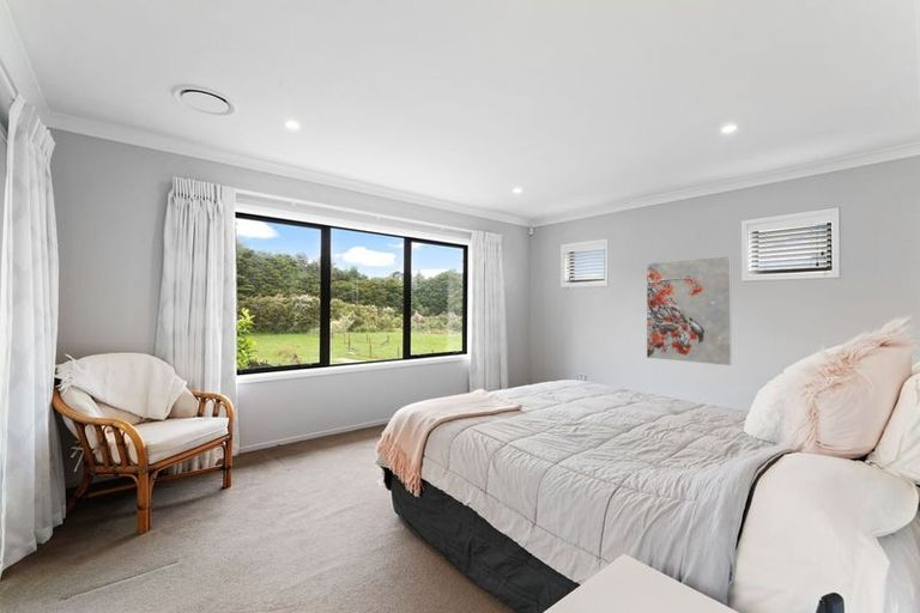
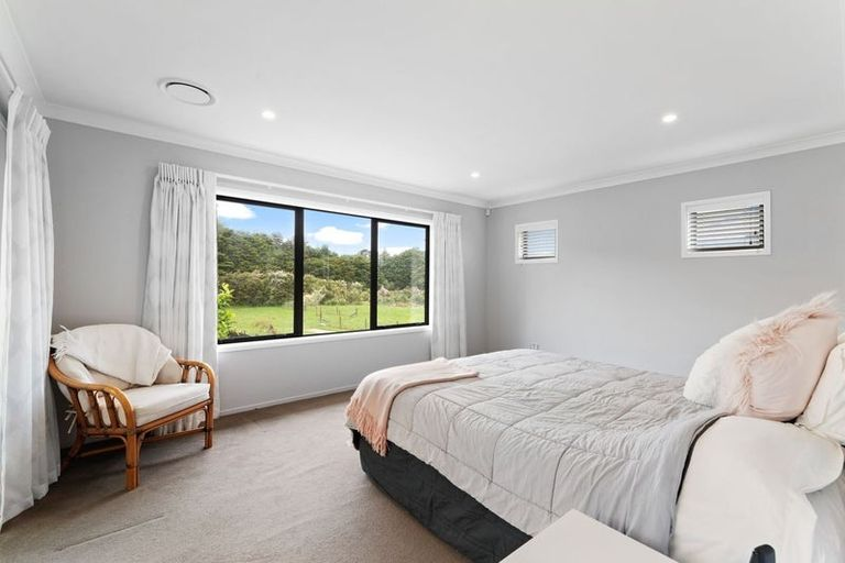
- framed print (685, 310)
